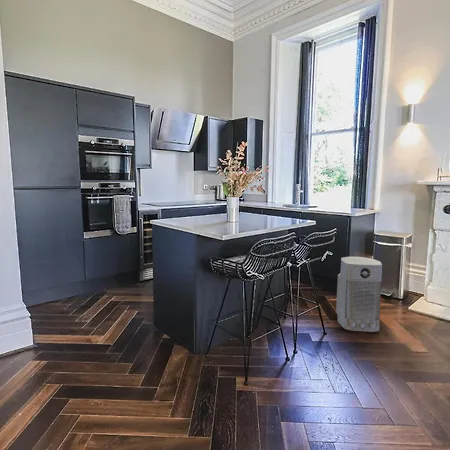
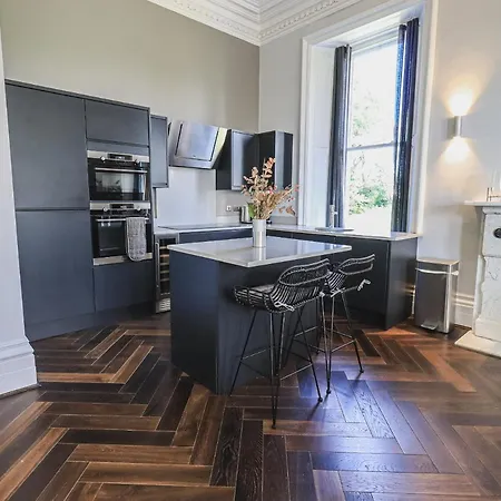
- air purifier (358, 291)
